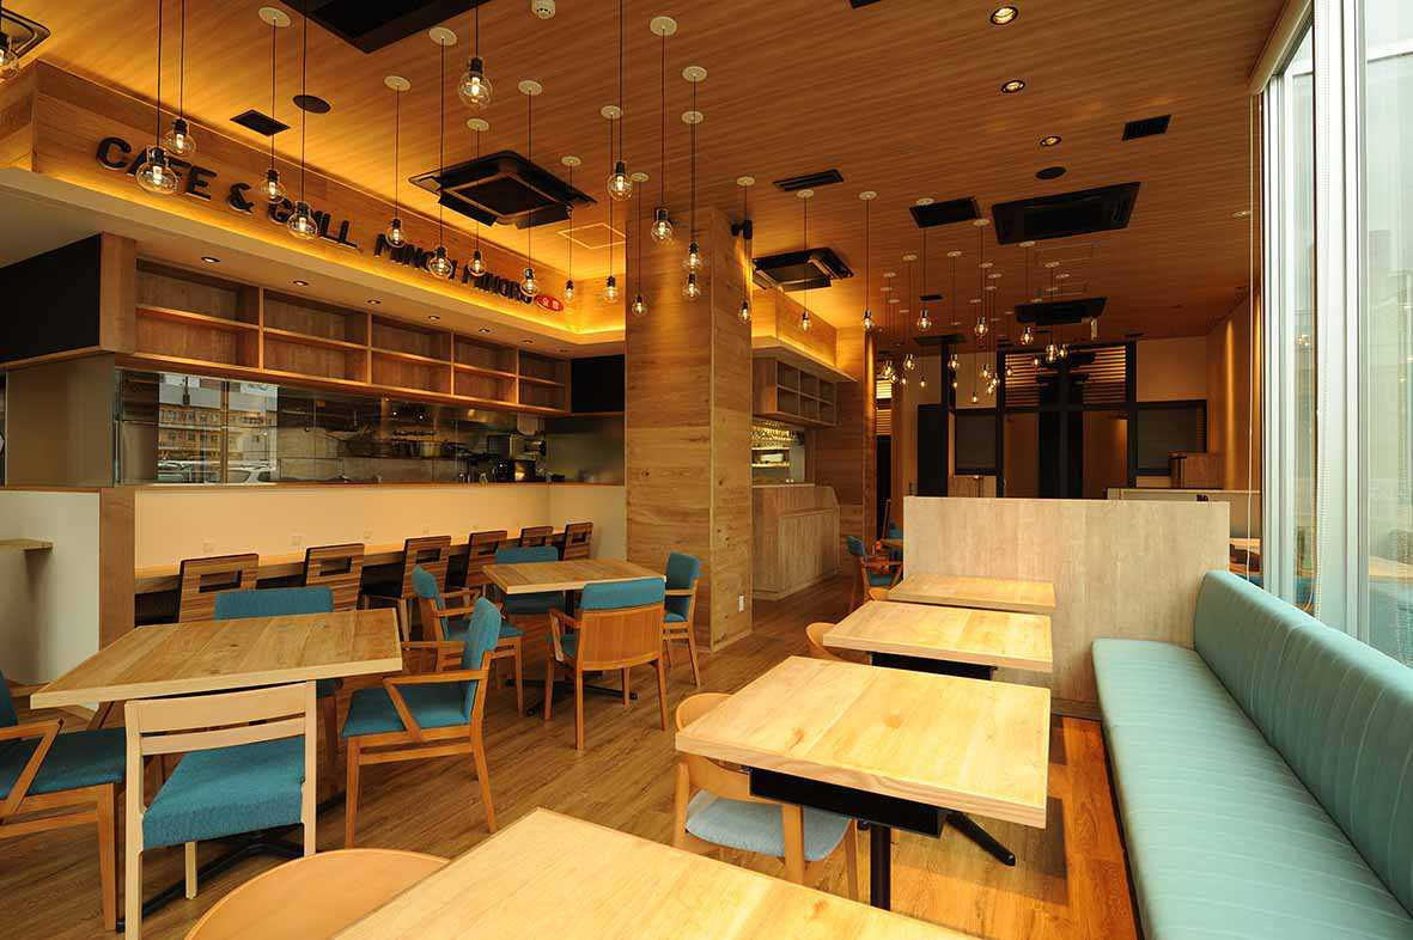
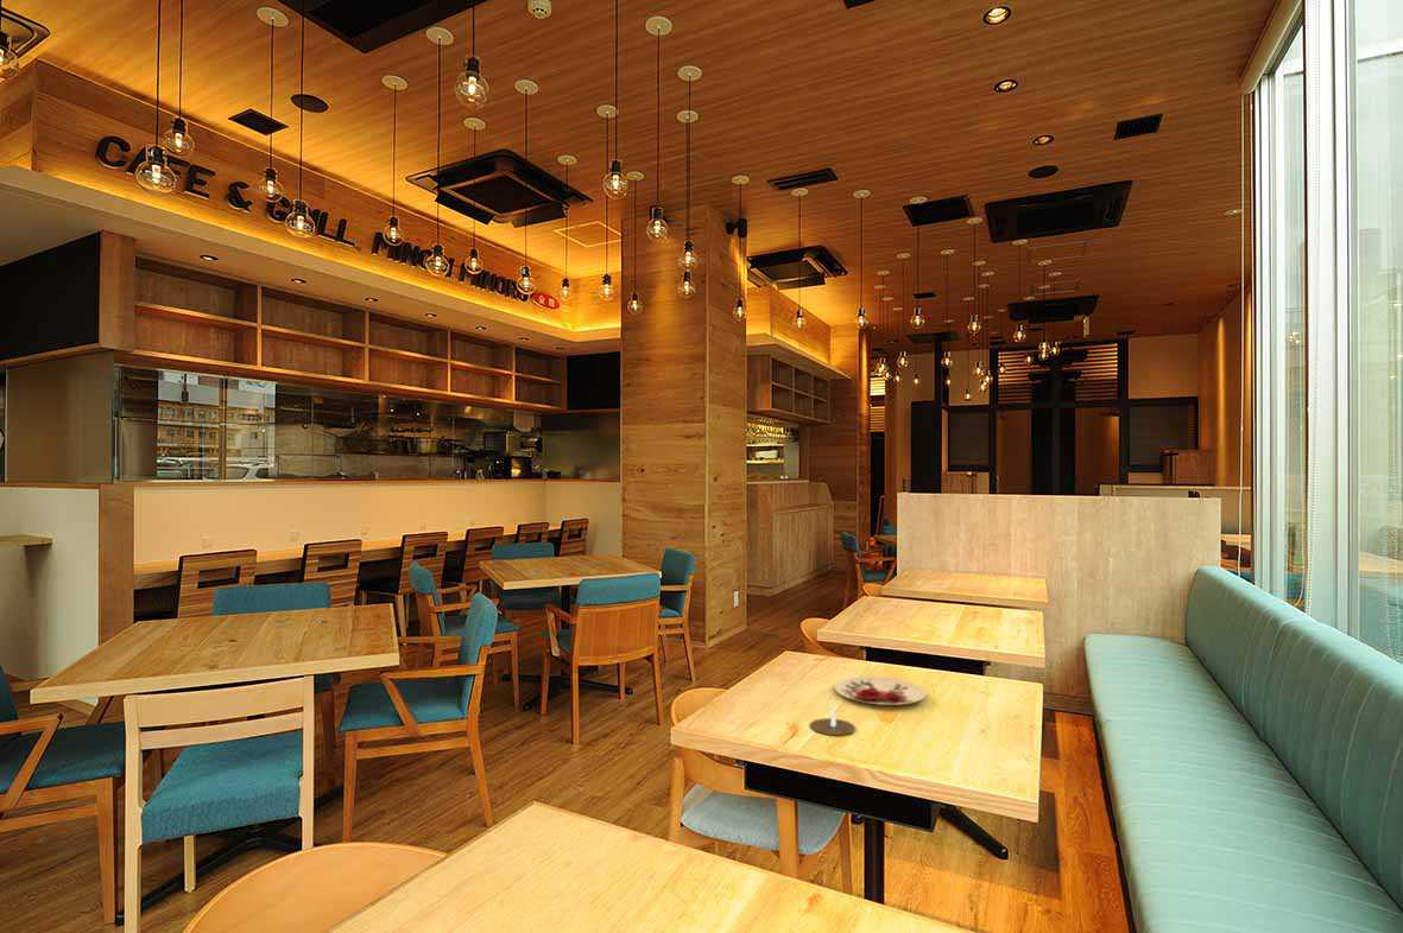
+ candle (832, 716)
+ plate (879, 688)
